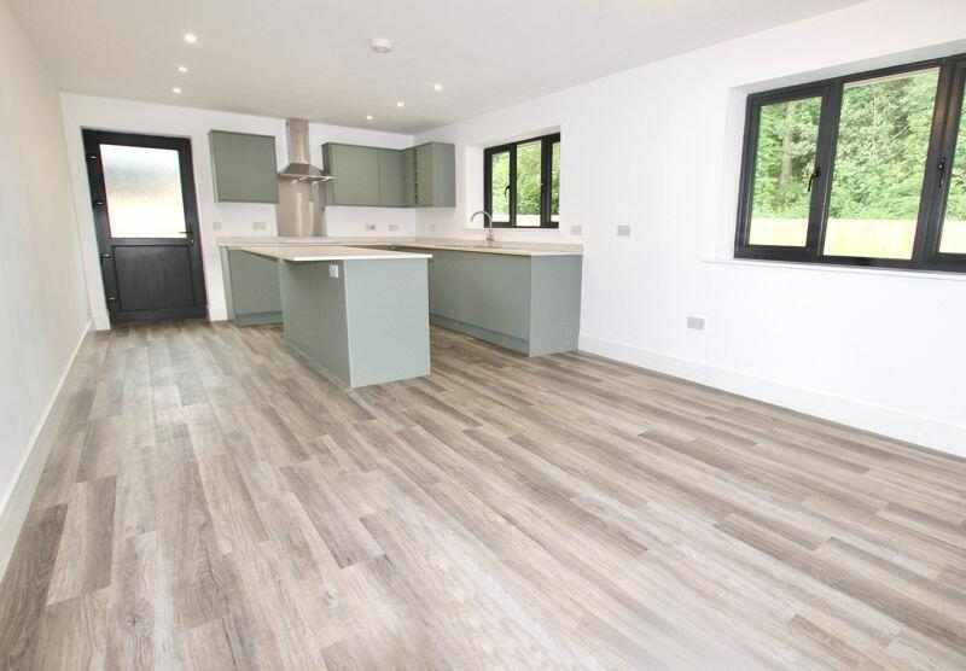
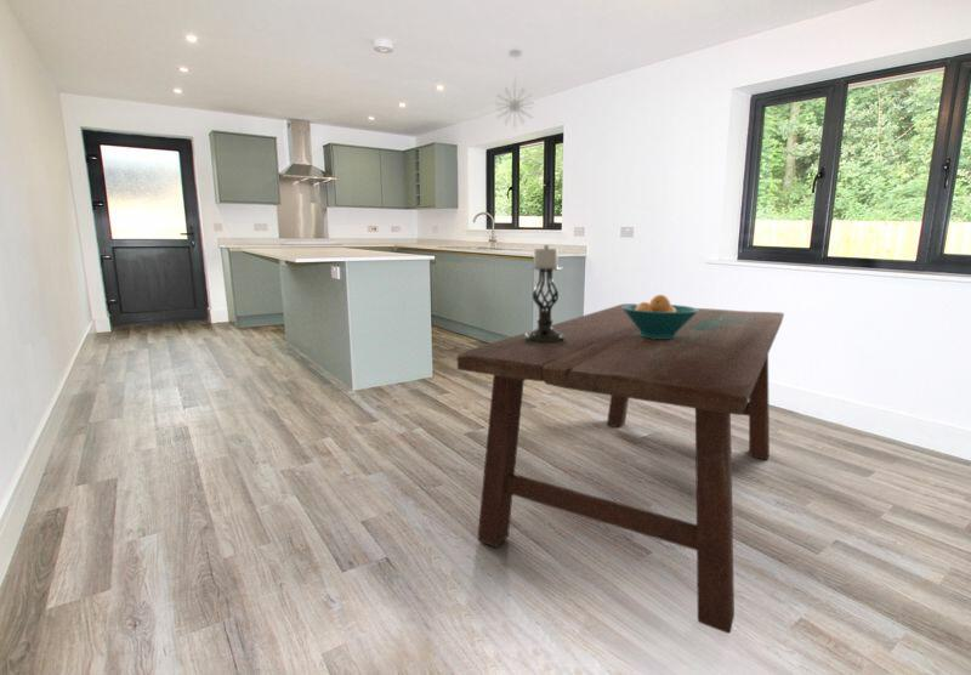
+ candle holder (546, 293)
+ fruit bowl (658, 314)
+ pendant light (515, 89)
+ dining table (657, 402)
